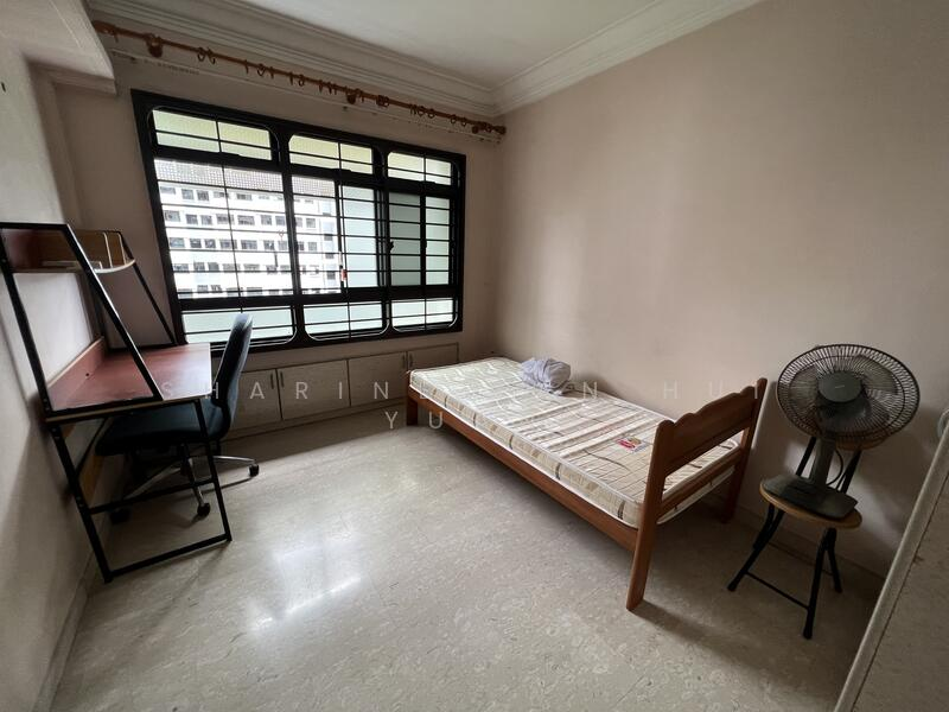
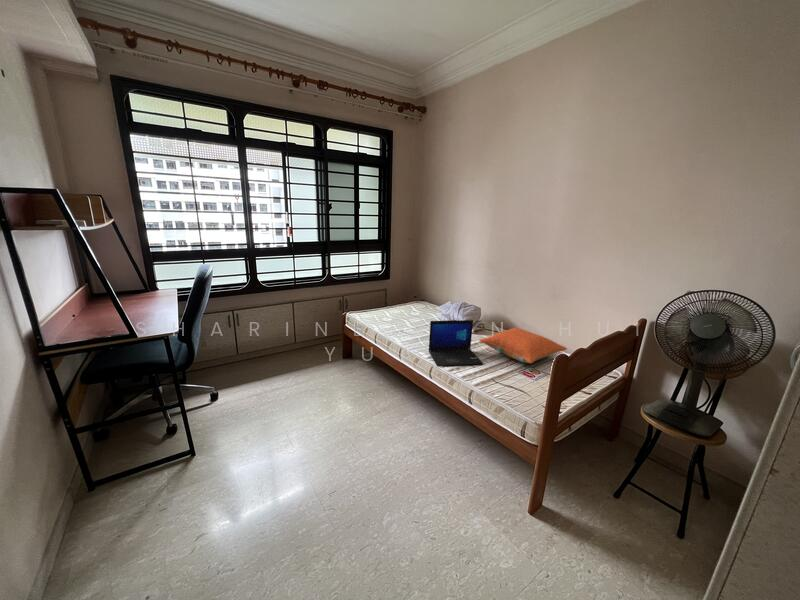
+ laptop (455, 342)
+ pillow (521, 344)
